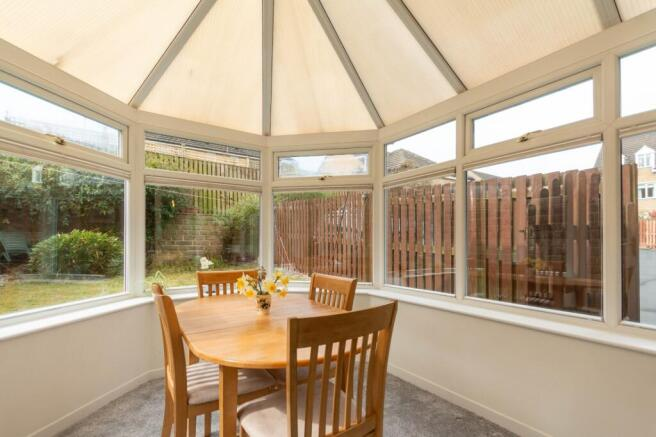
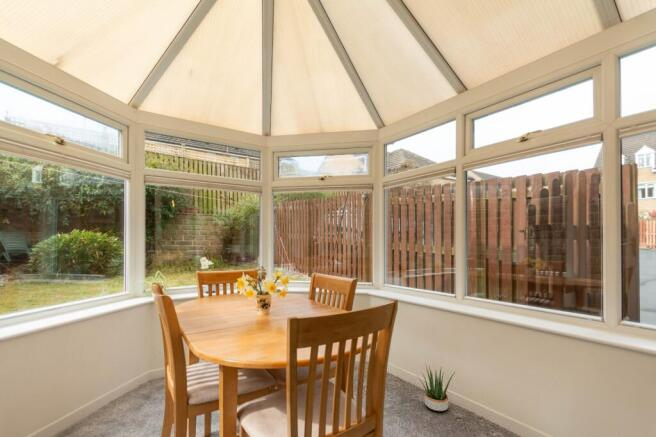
+ potted plant (436, 387)
